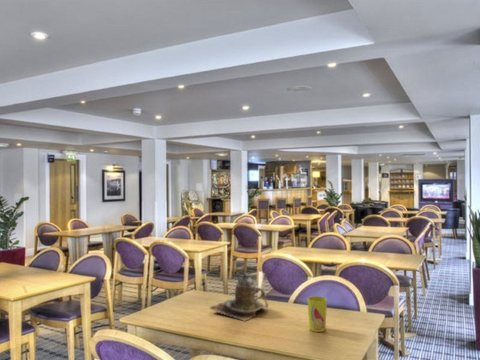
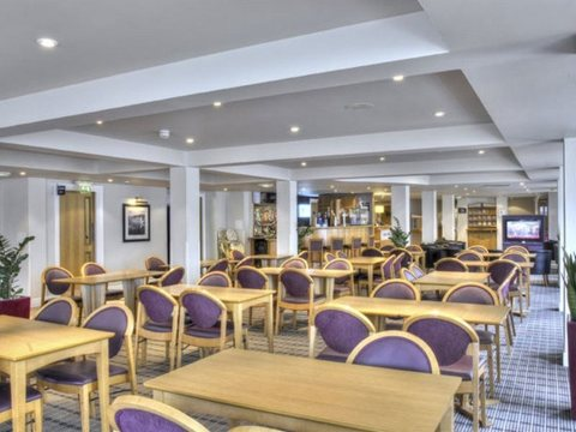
- teapot (240, 292)
- cup (317, 313)
